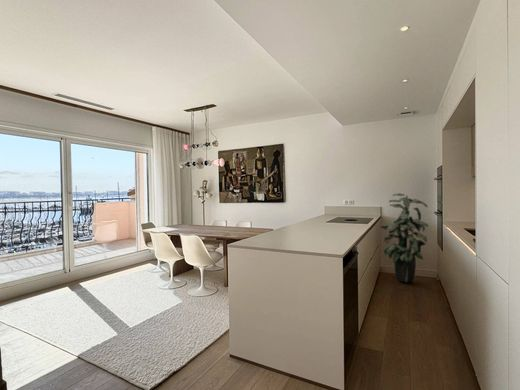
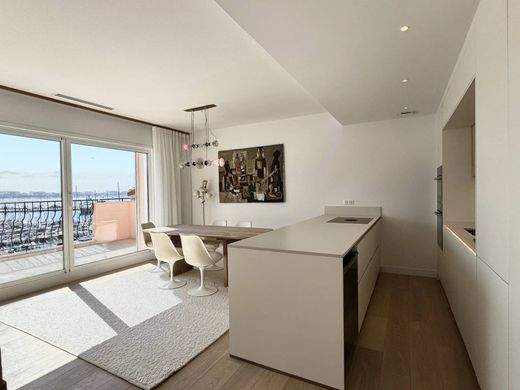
- indoor plant (403, 237)
